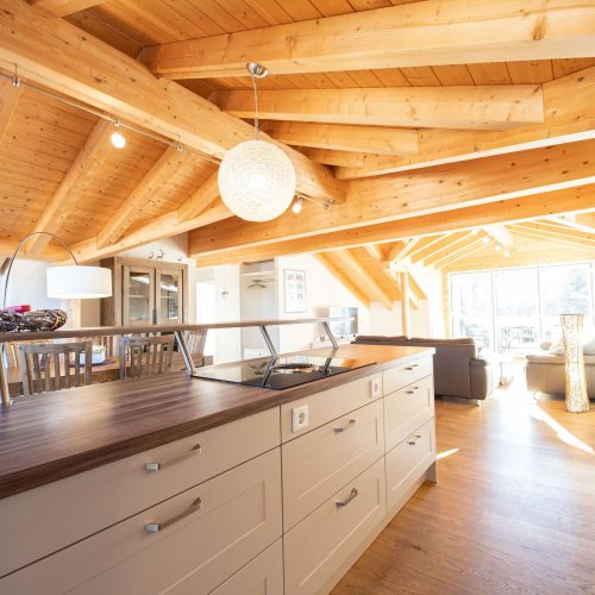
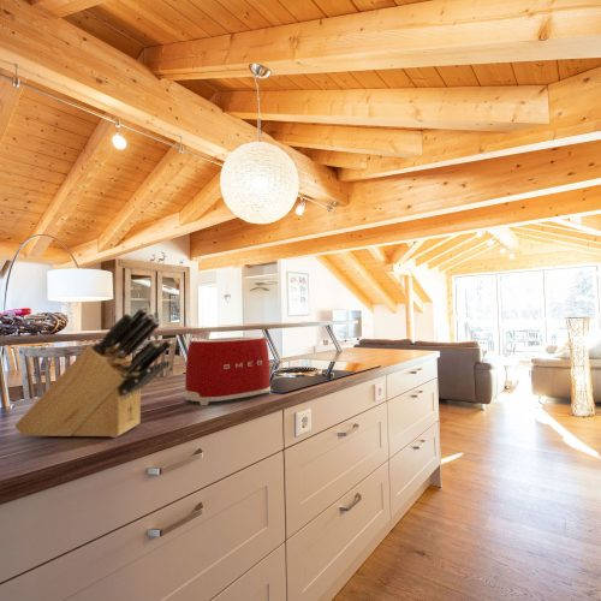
+ knife block (97, 369)
+ toaster (231, 367)
